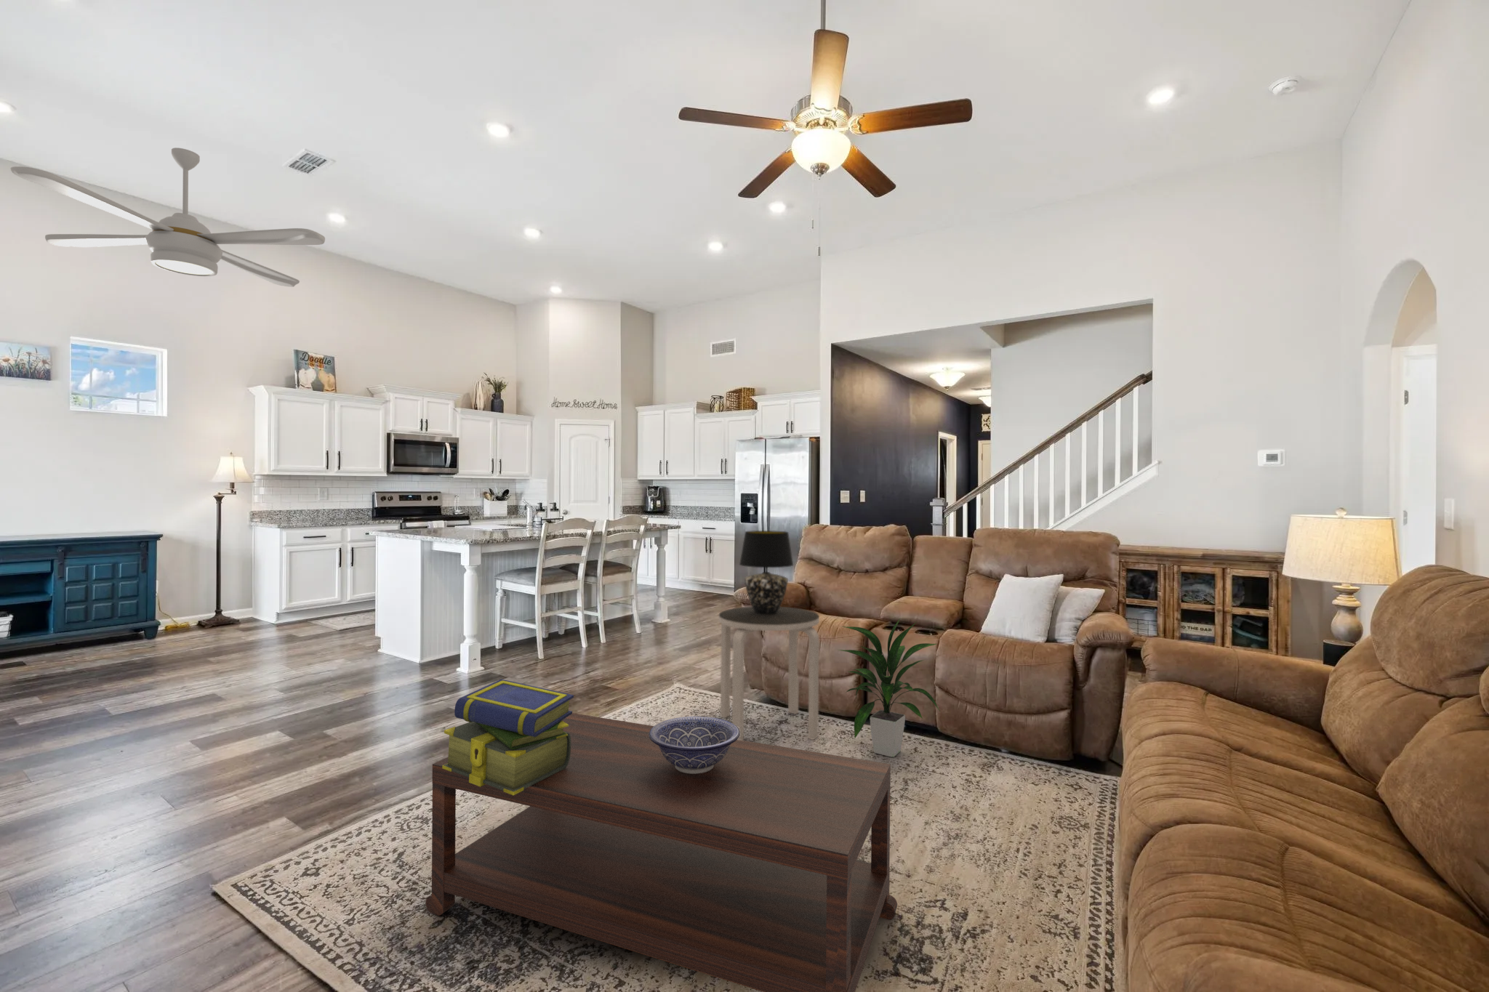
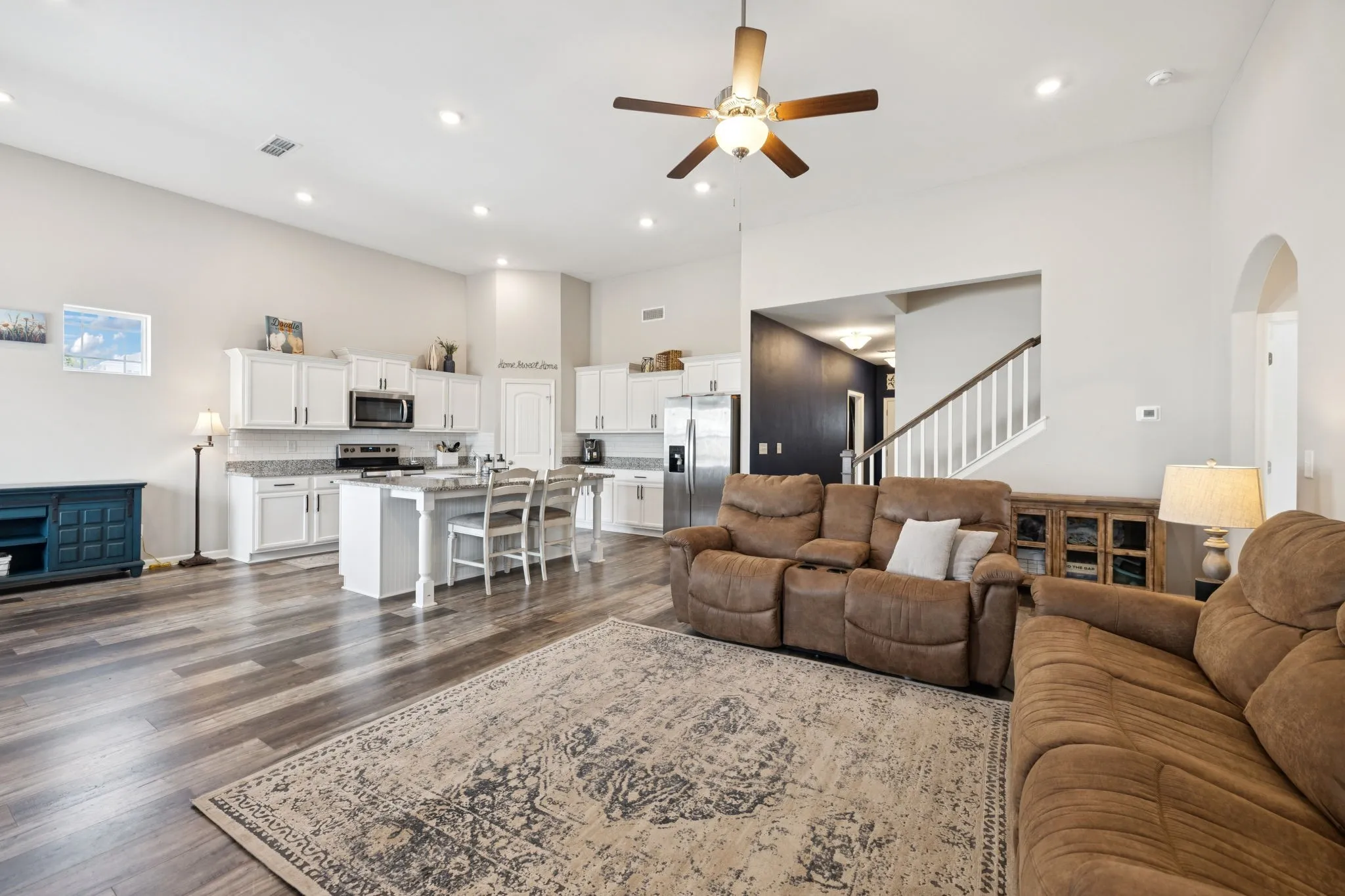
- side table (789, 670)
- indoor plant (883, 684)
- coffee table (662, 838)
- ceiling fan (185, 210)
- table lamp (766, 571)
- stack of books (514, 730)
- decorative bowl (694, 747)
